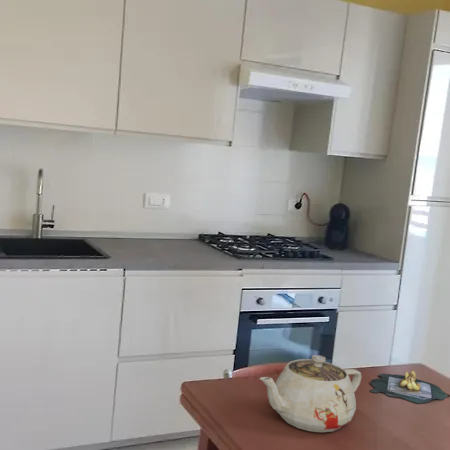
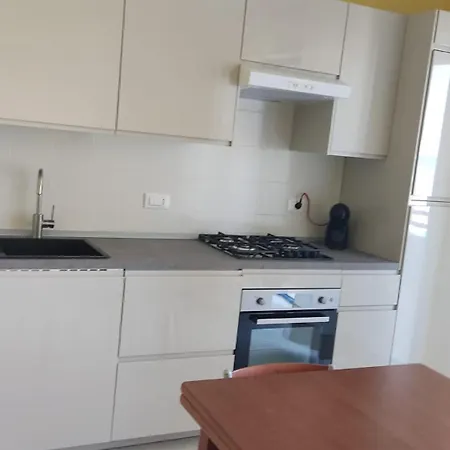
- banana bunch (408, 380)
- teapot (311, 388)
